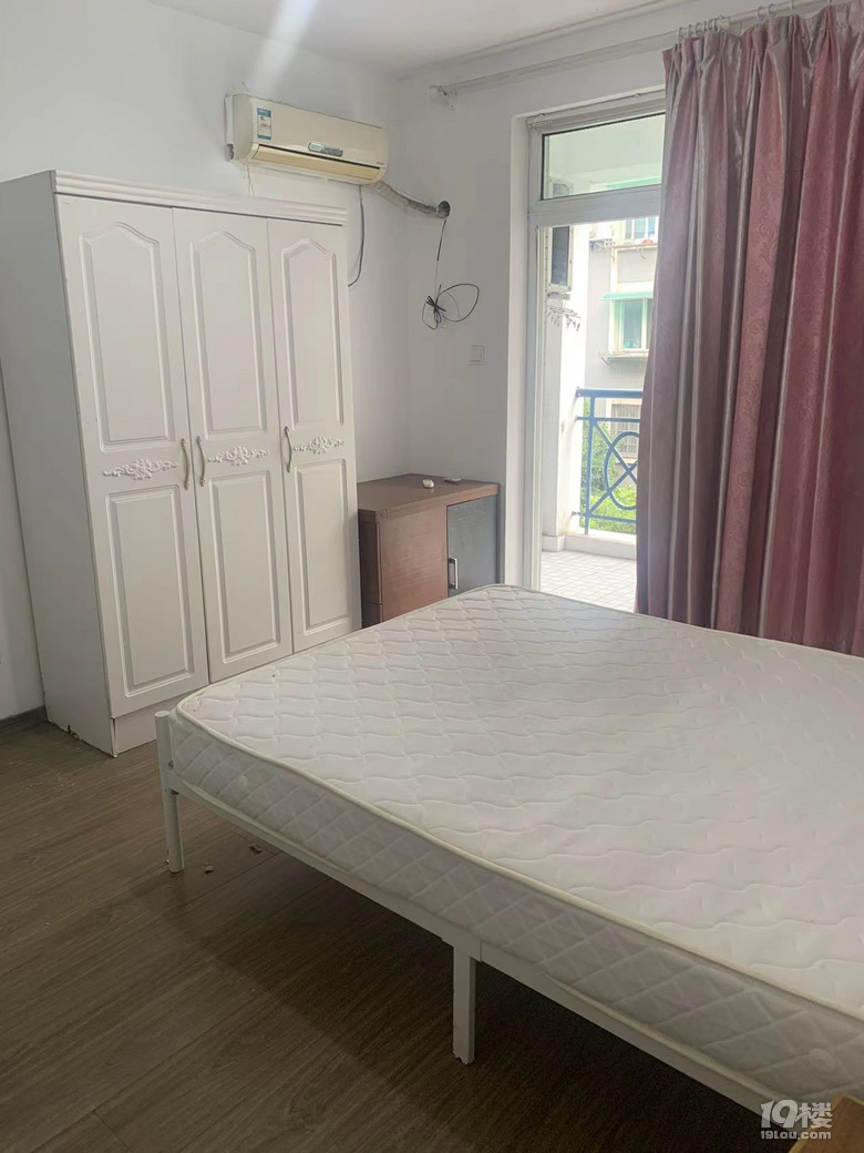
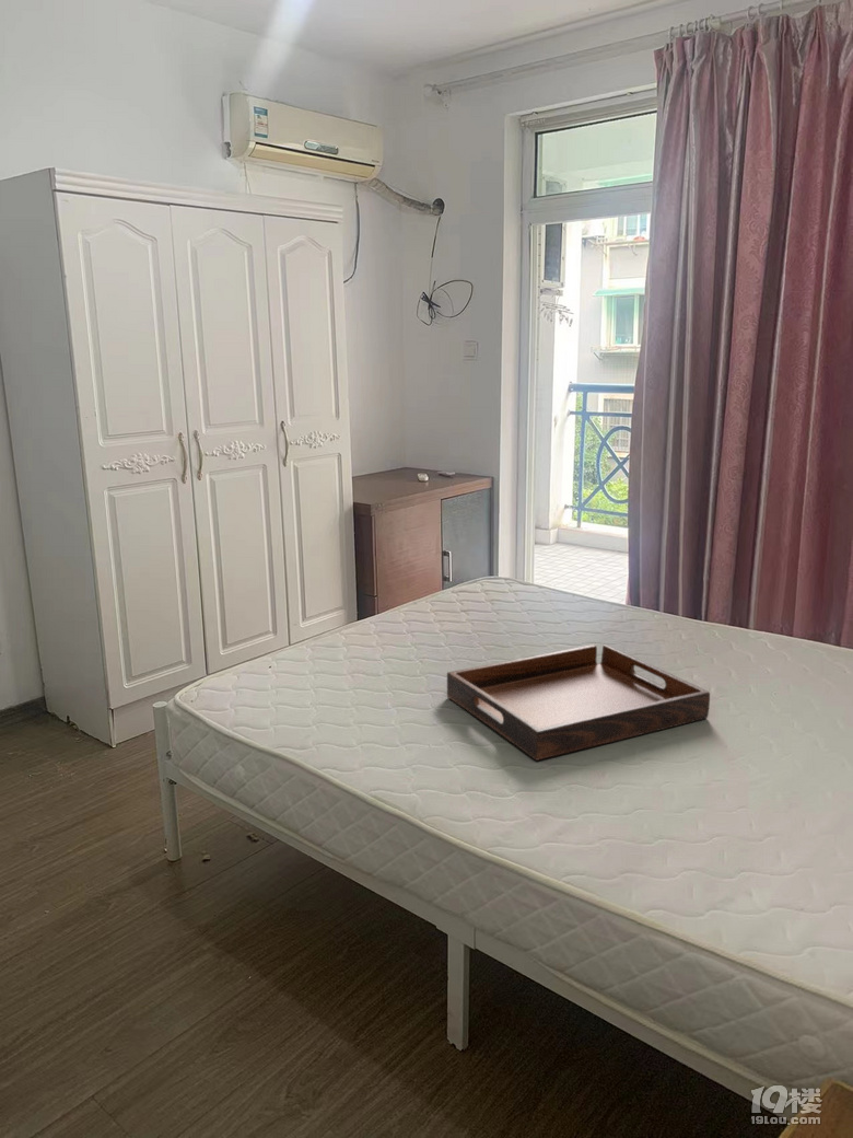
+ serving tray (573, 694)
